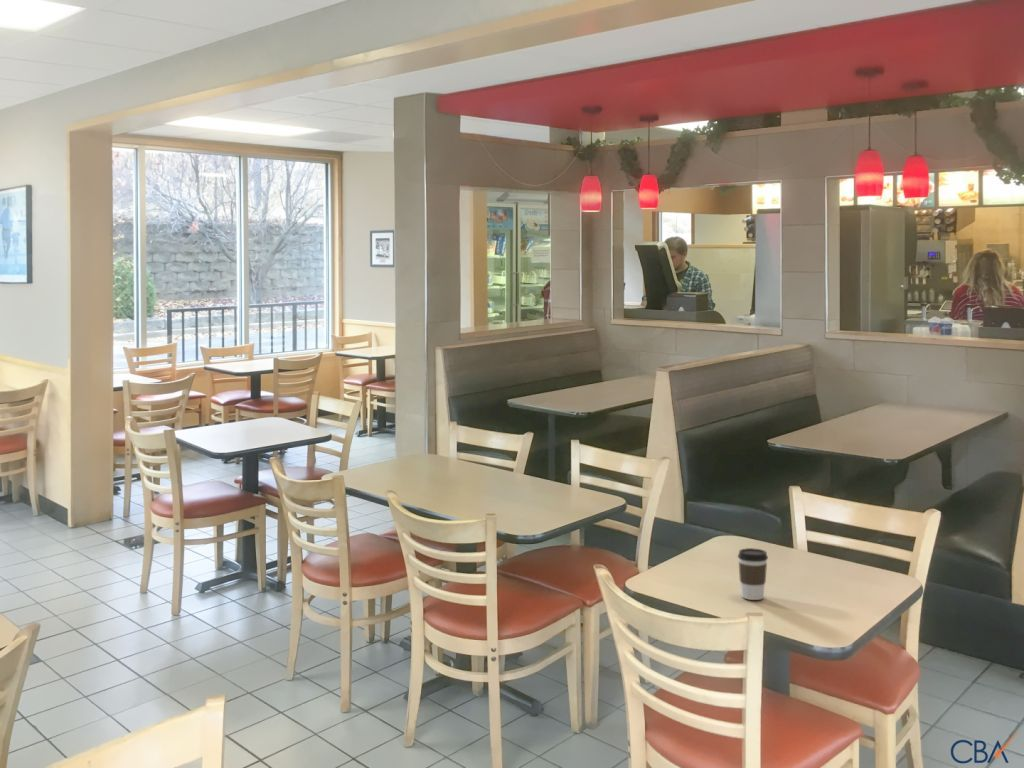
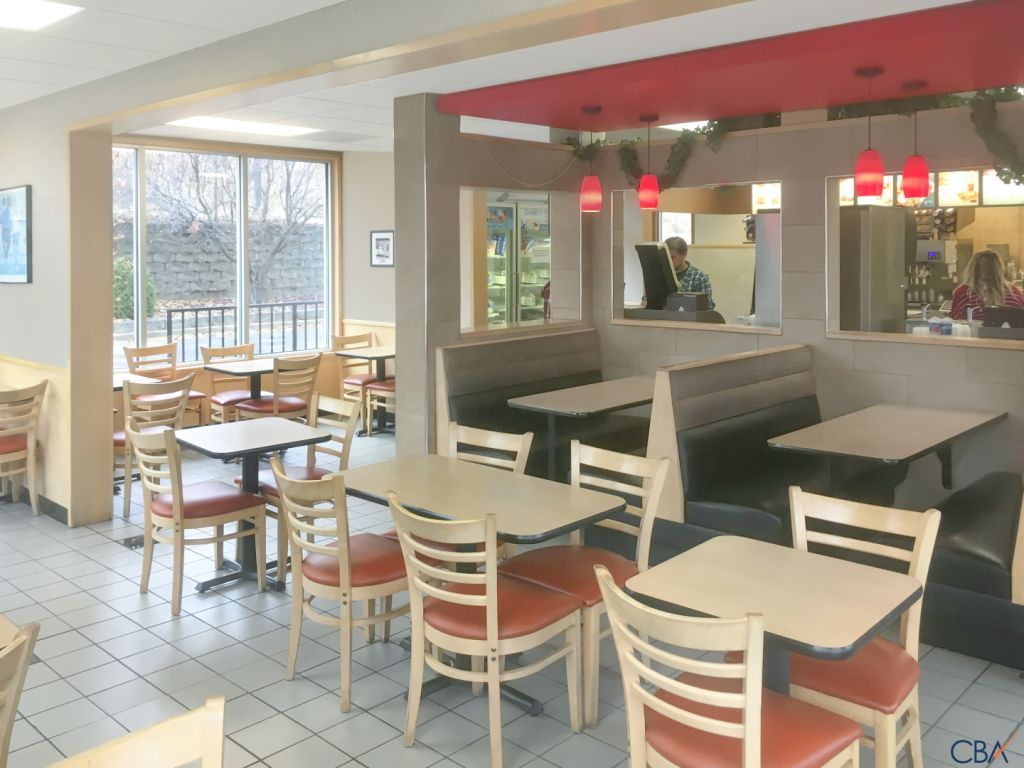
- coffee cup (752, 574)
